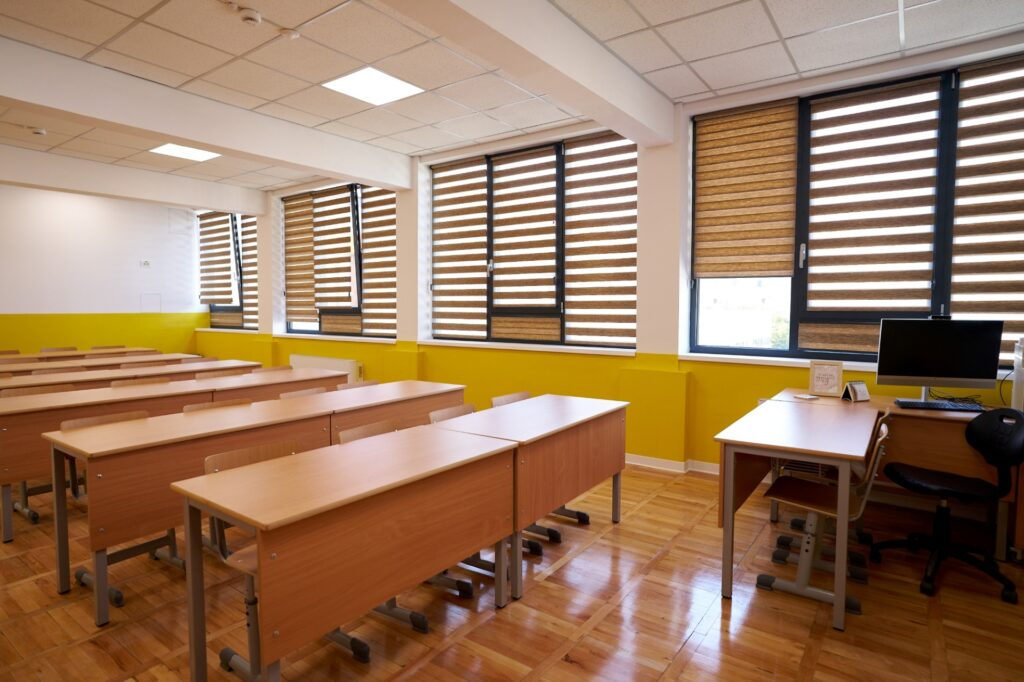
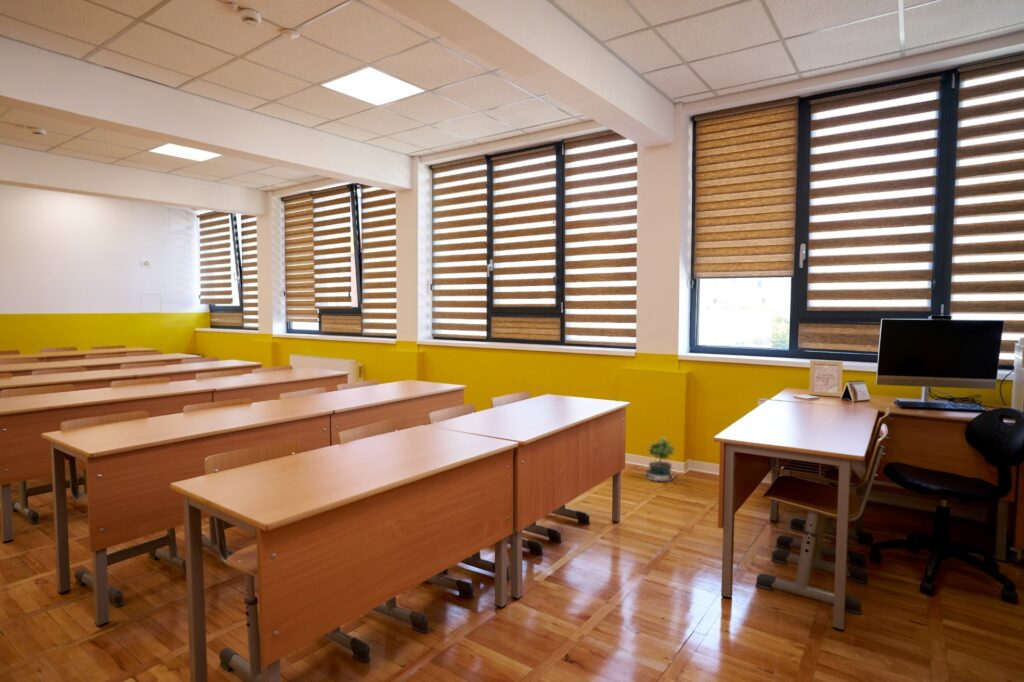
+ potted plant (662, 458)
